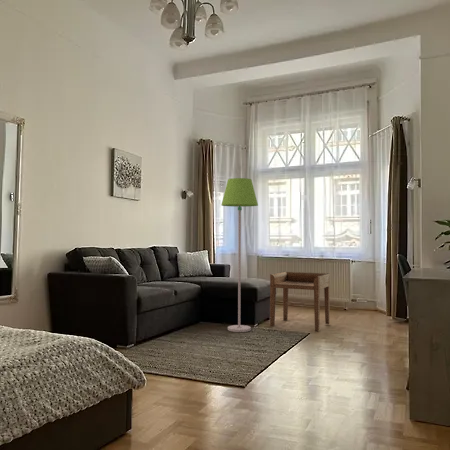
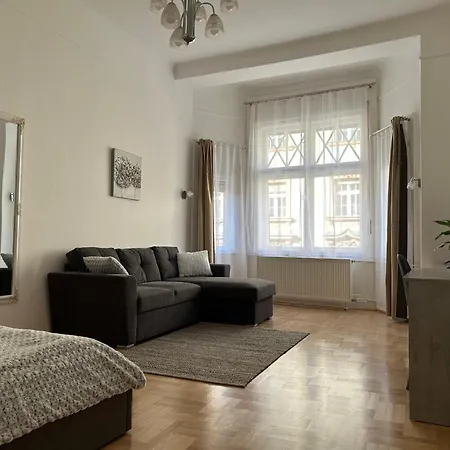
- side table (300, 288)
- floor lamp (239, 254)
